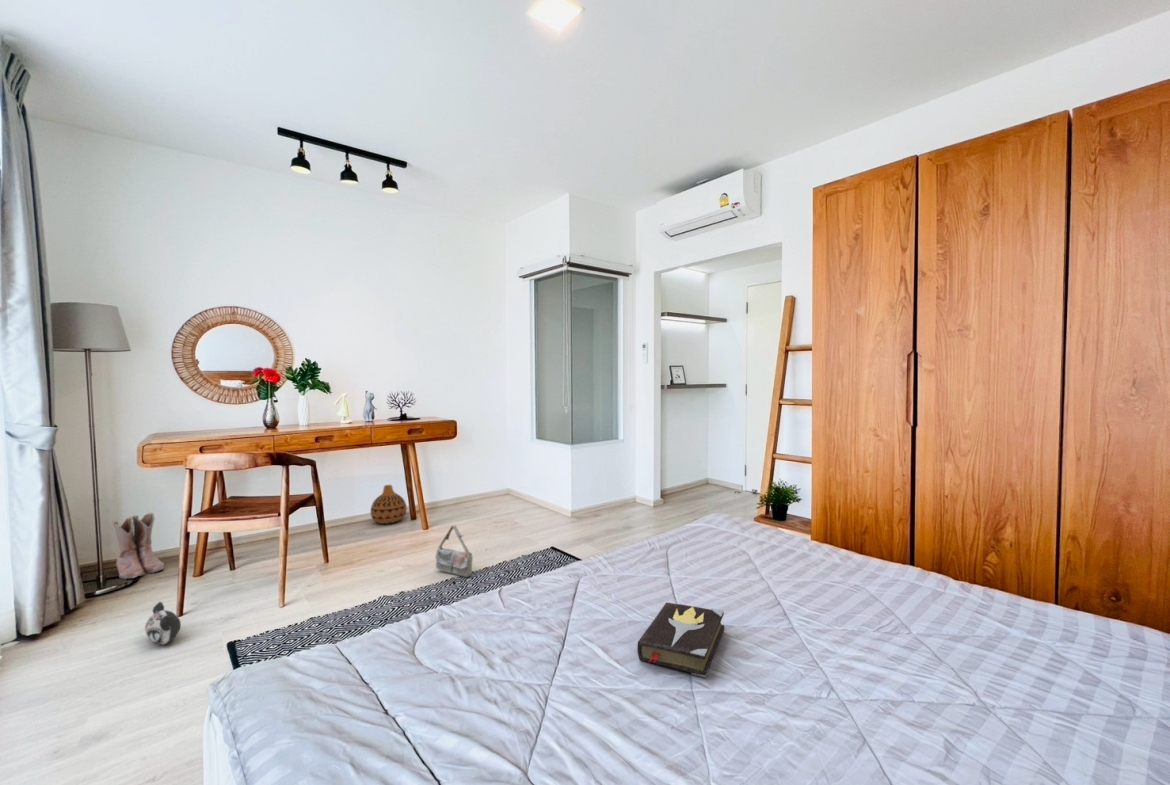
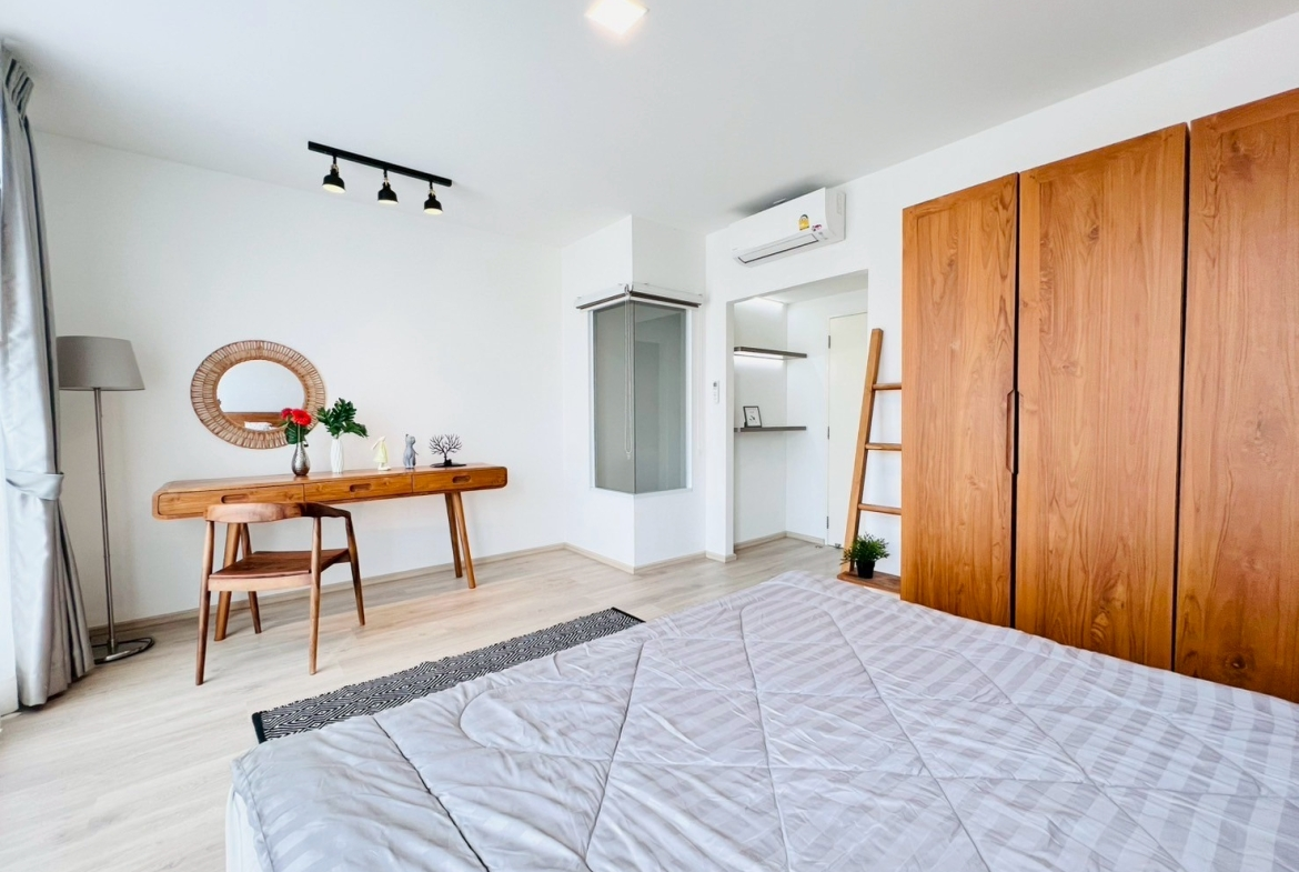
- bag (452, 550)
- plush toy (162, 624)
- hardback book (683, 633)
- vase (388, 503)
- boots (139, 543)
